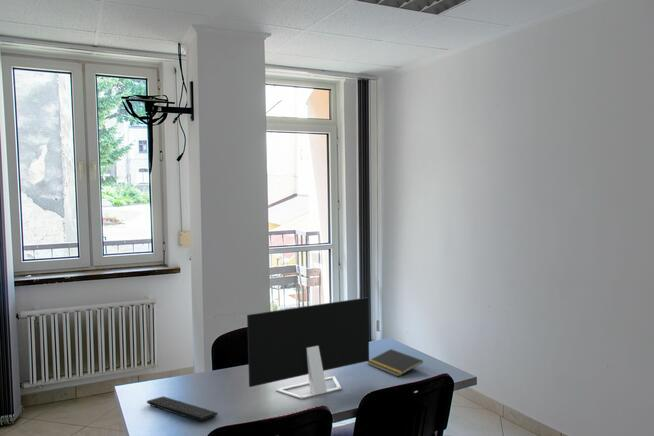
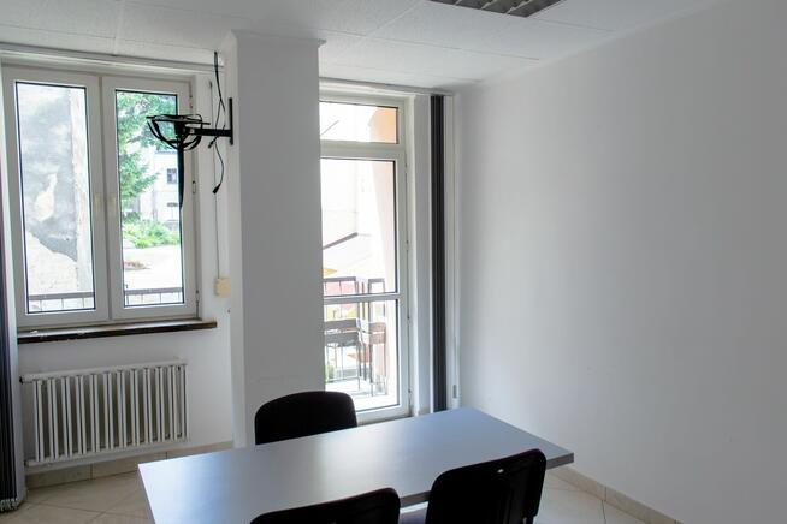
- keyboard (181, 407)
- monitor (312, 347)
- notepad (394, 362)
